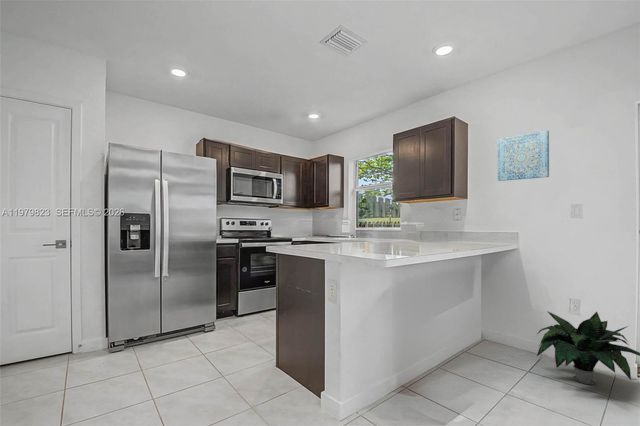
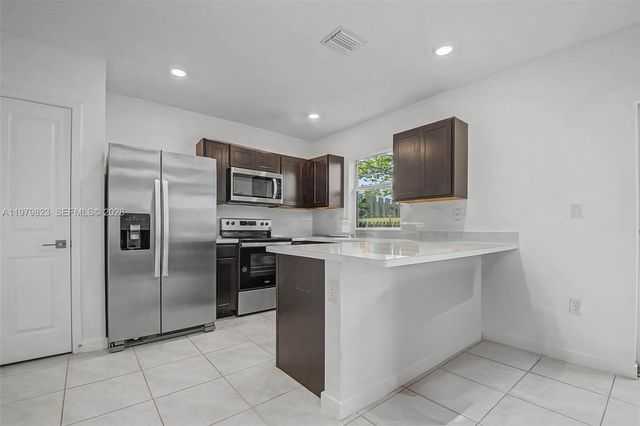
- potted plant (587, 347)
- wall art (522, 157)
